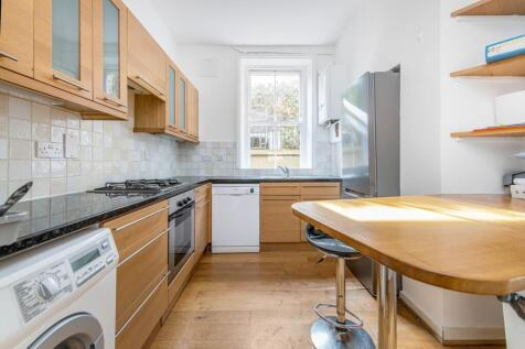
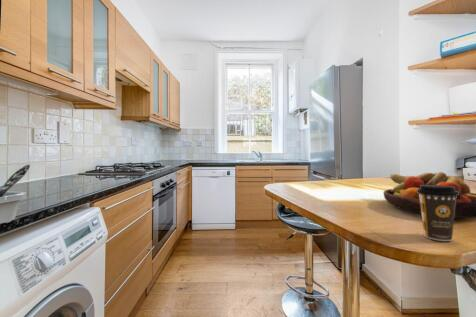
+ fruit bowl (432, 184)
+ coffee cup (437, 211)
